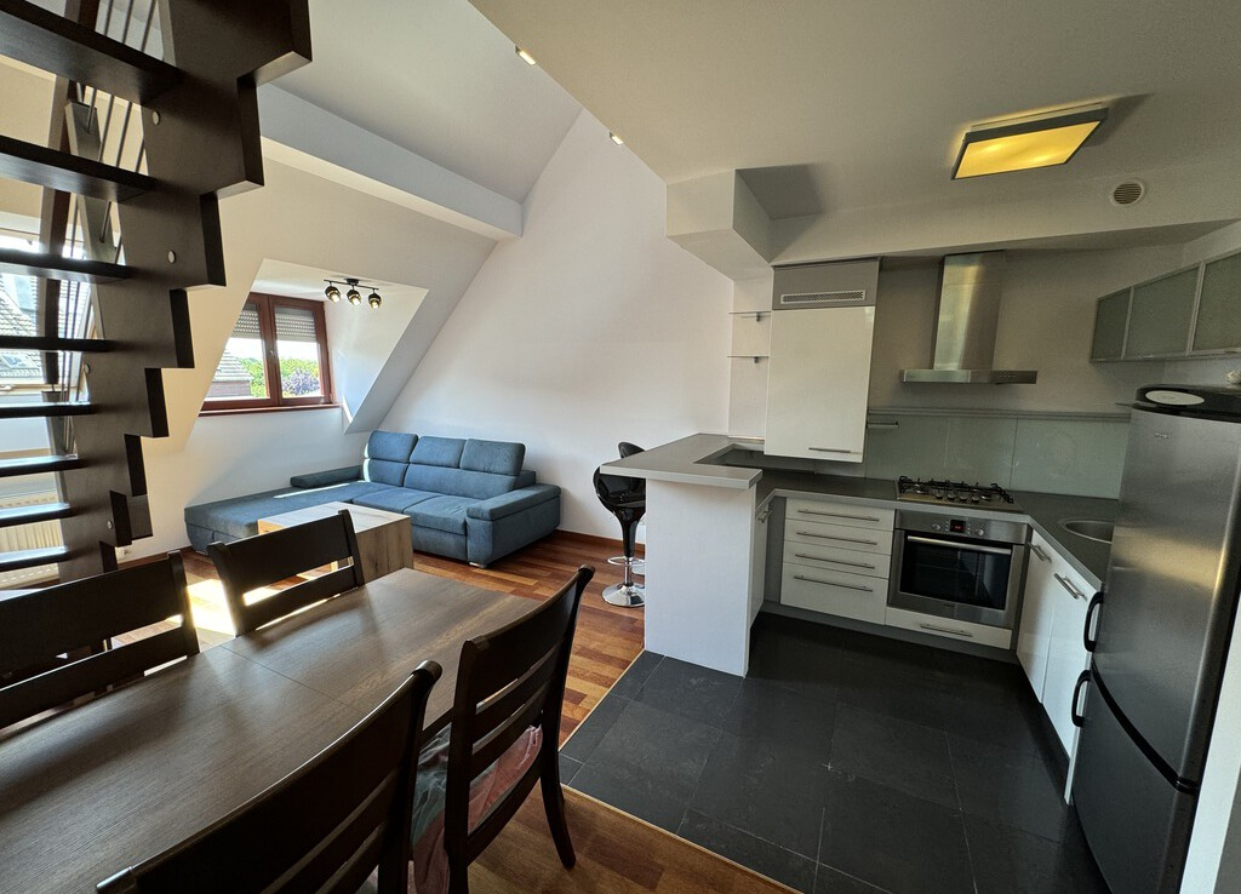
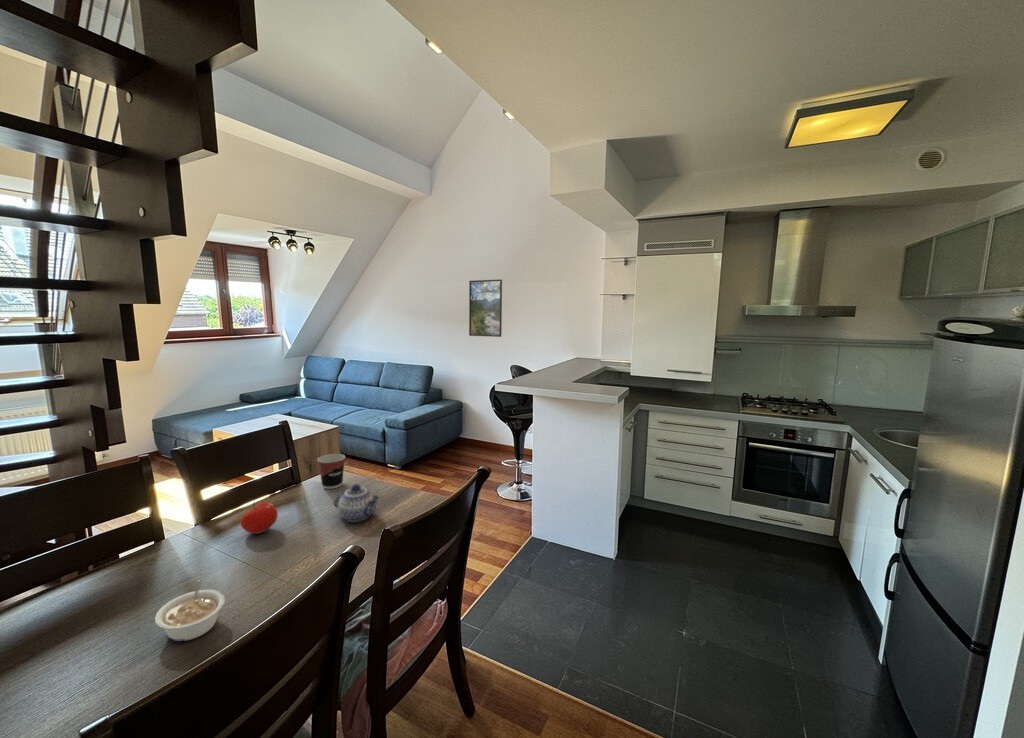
+ legume (190, 614)
+ teapot (357, 501)
+ fruit (259, 517)
+ cup (331, 471)
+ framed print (485, 308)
